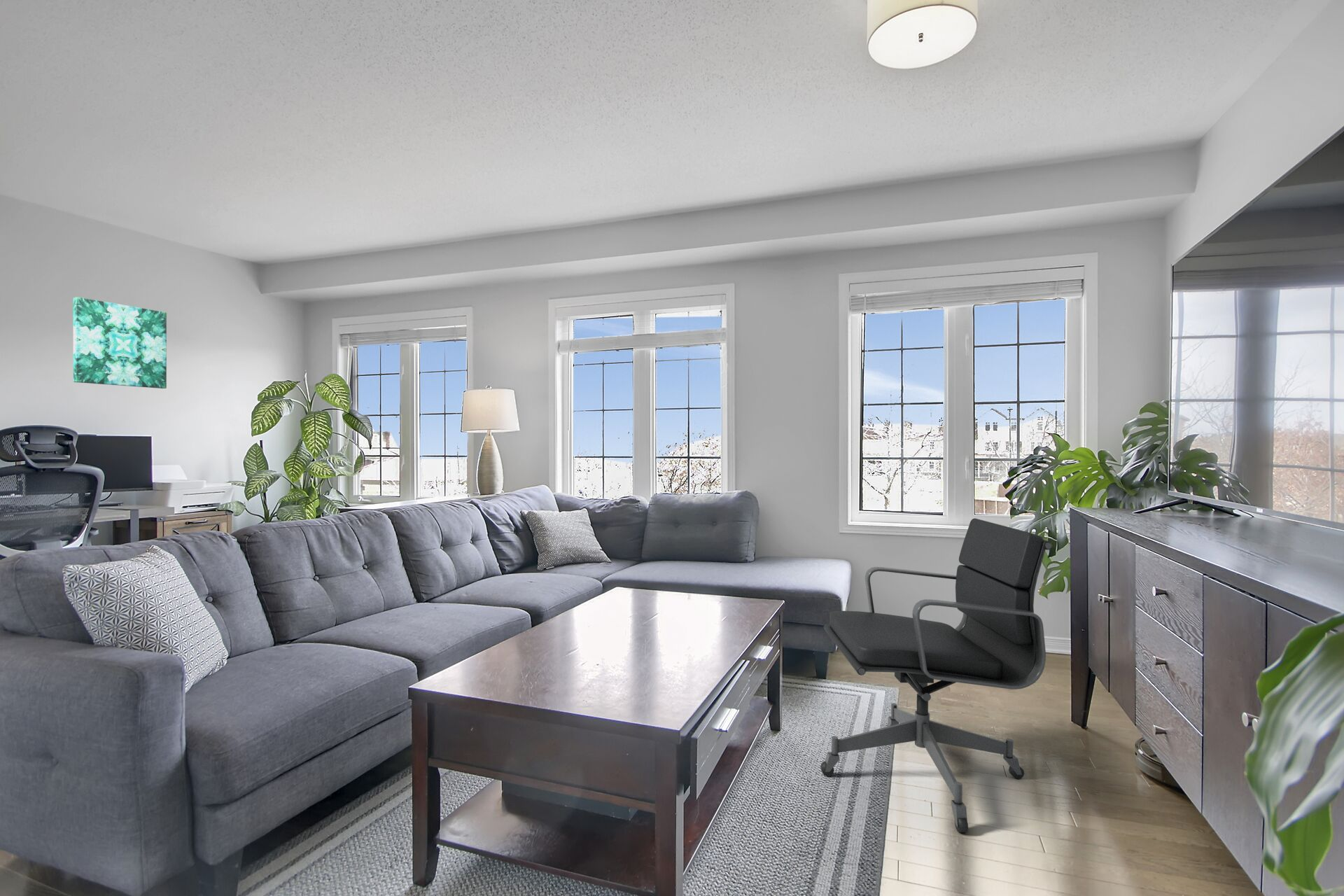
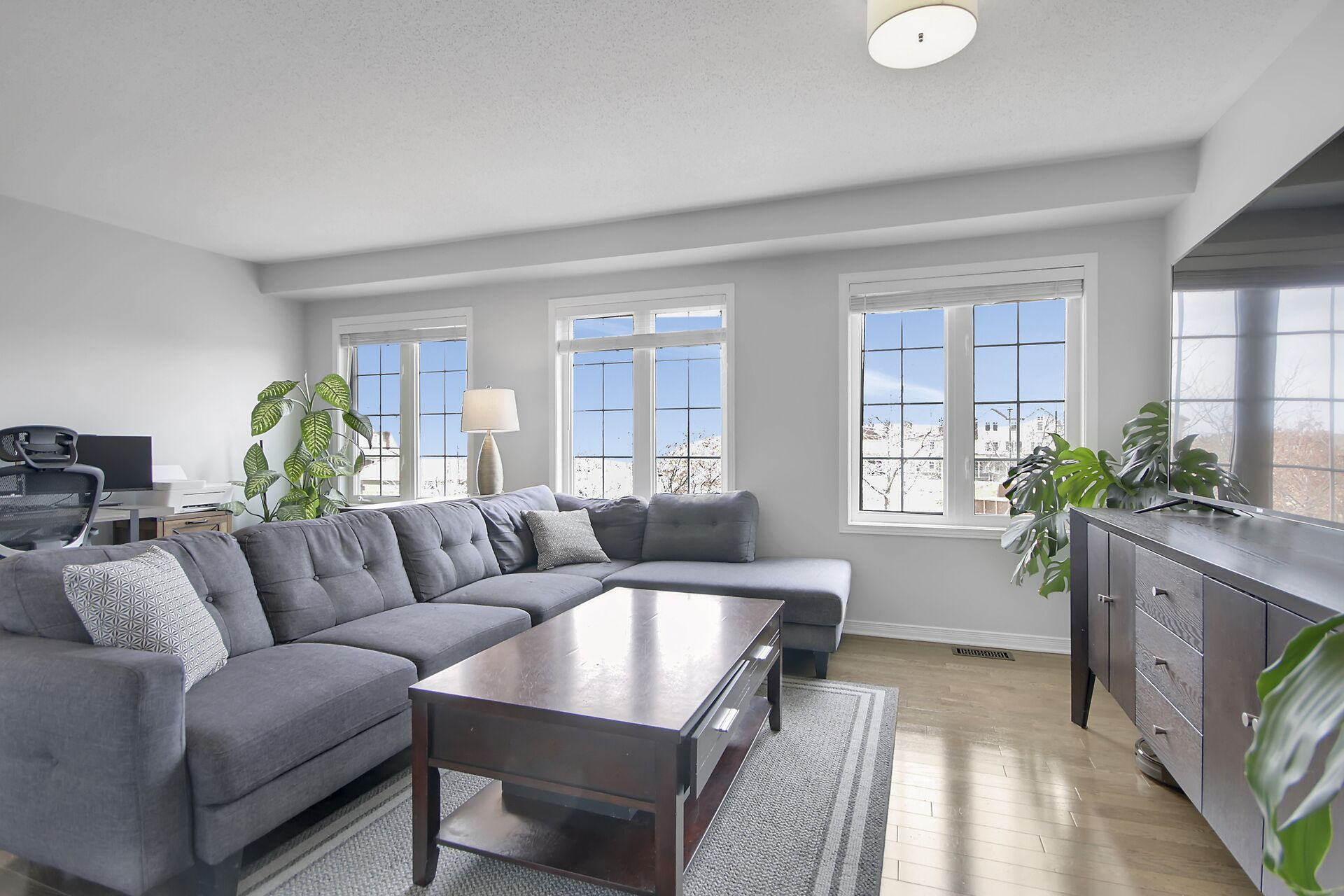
- office chair (923, 650)
- wall art (122, 345)
